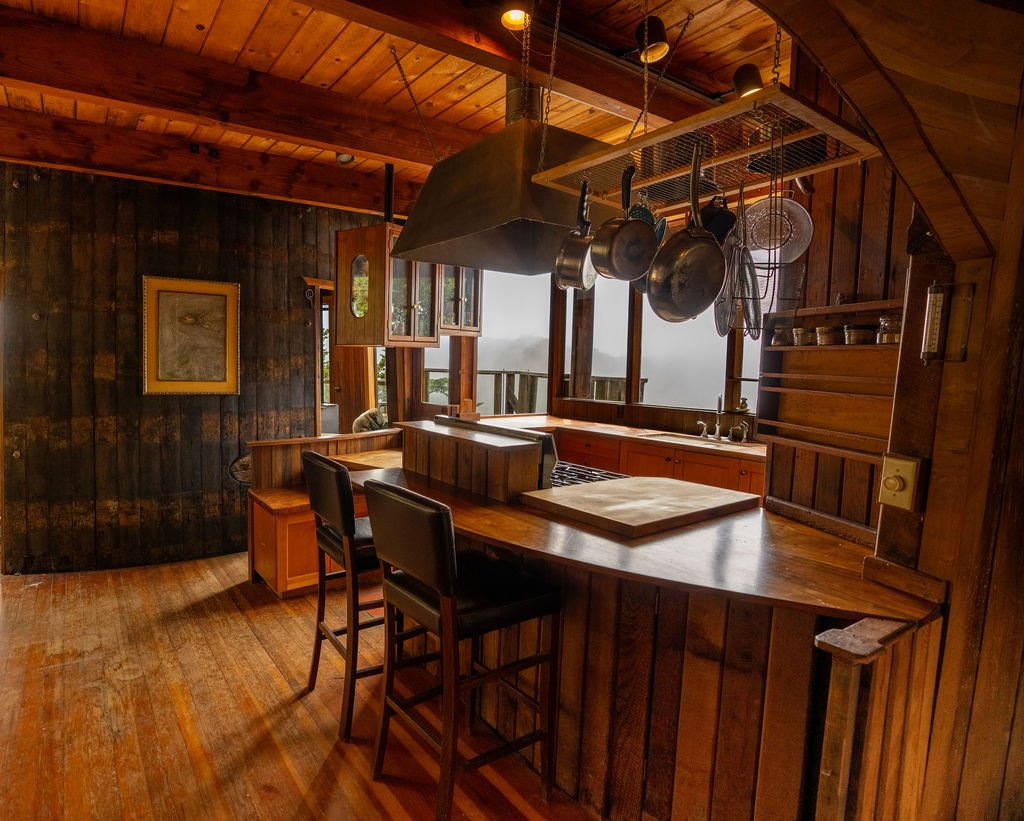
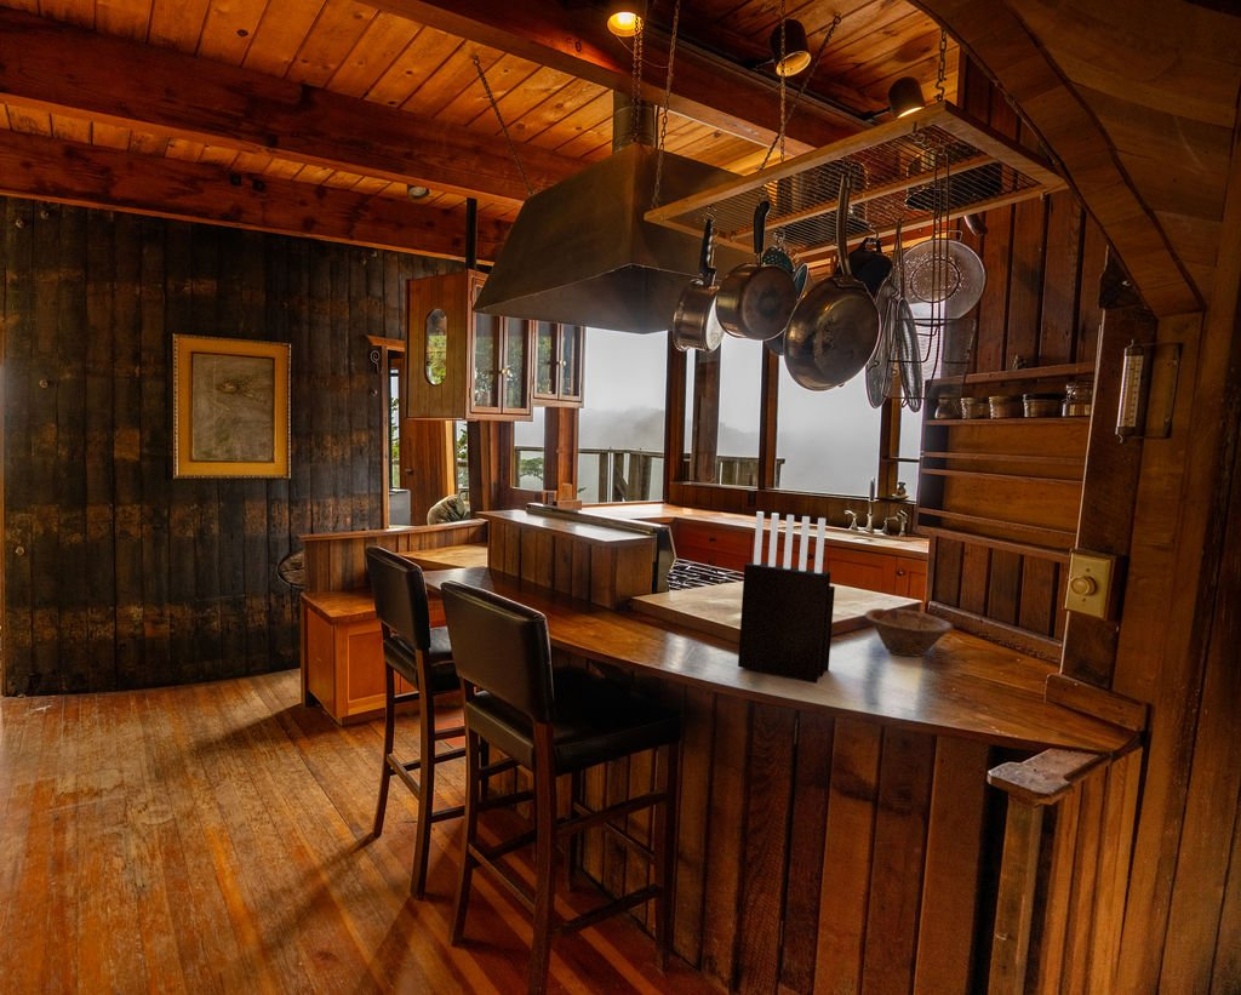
+ knife block (790, 590)
+ dish (907, 634)
